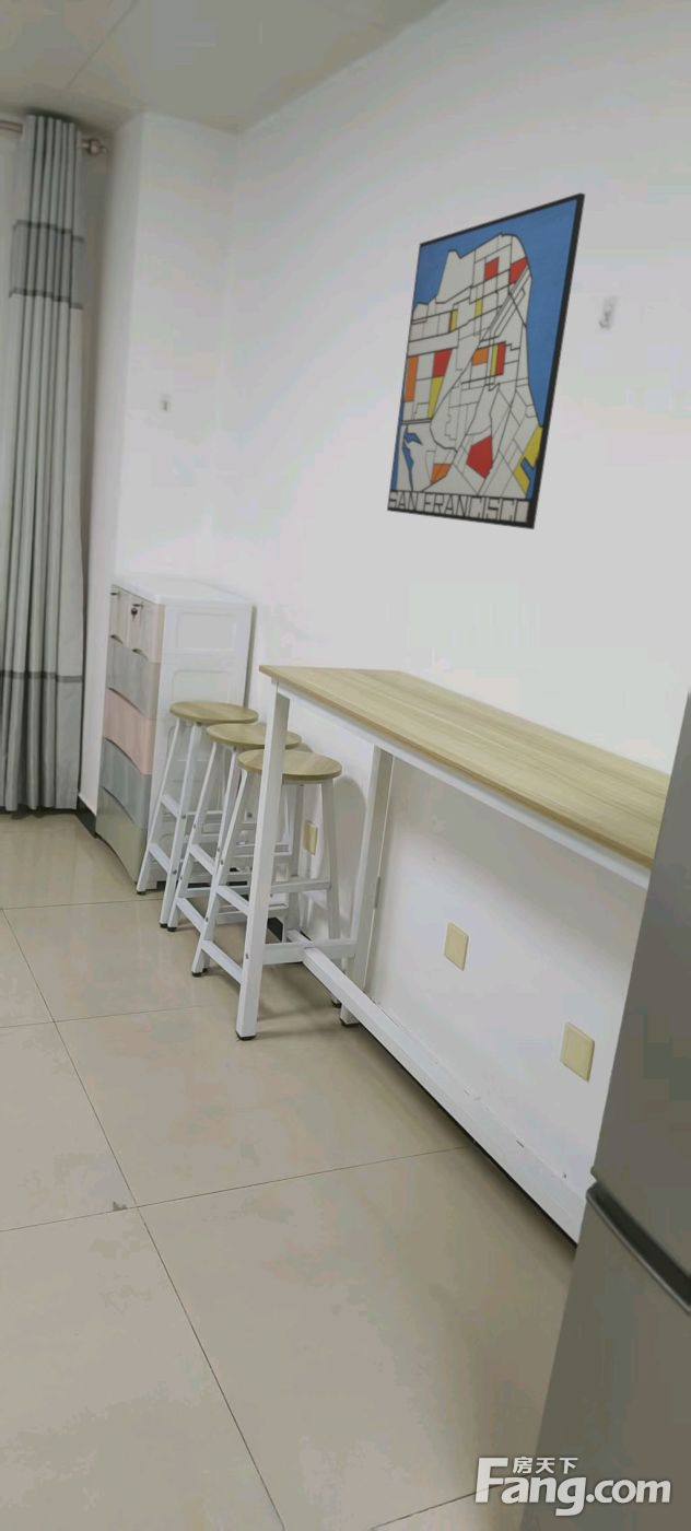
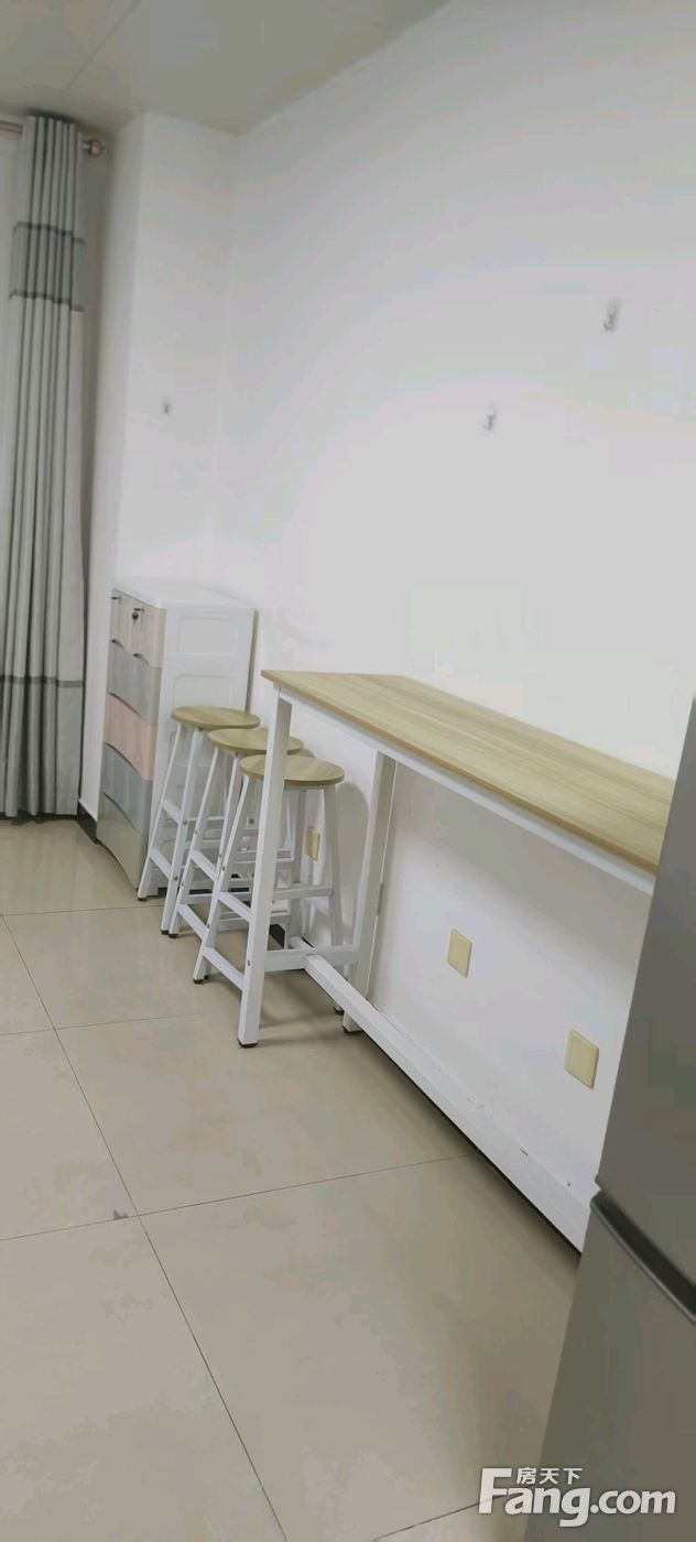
- wall art (471, 374)
